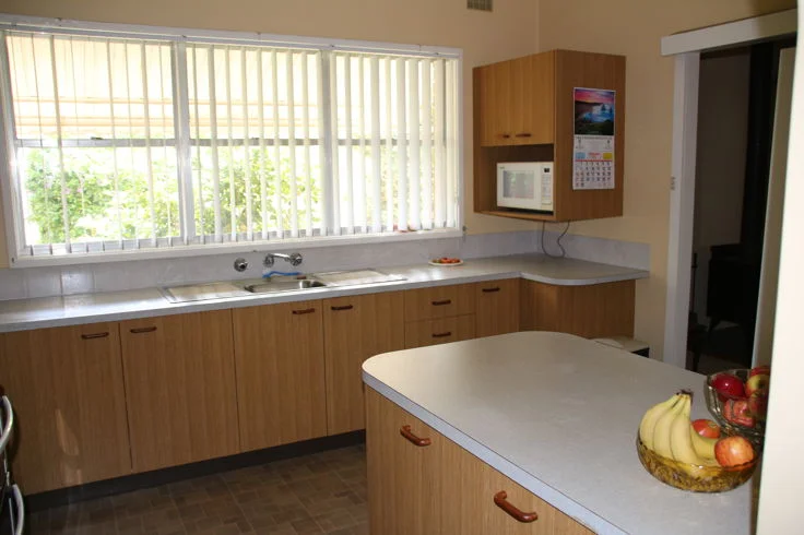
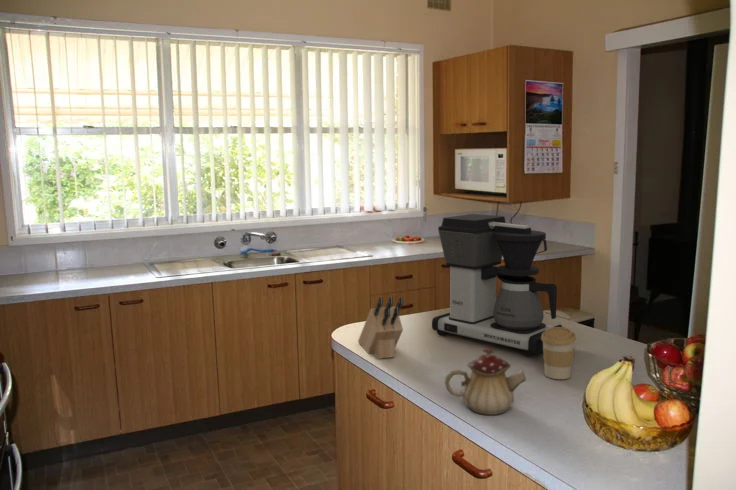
+ teapot (484, 377)
+ coffee maker (499, 279)
+ coffee cup (558, 352)
+ knife block (381, 321)
